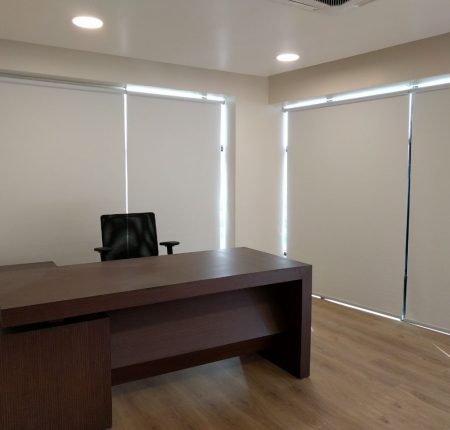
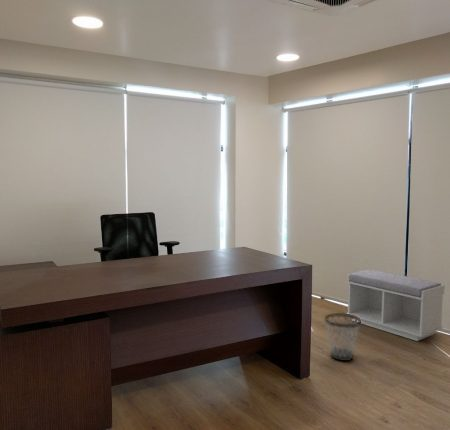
+ wastebasket (343, 337)
+ bench (392, 301)
